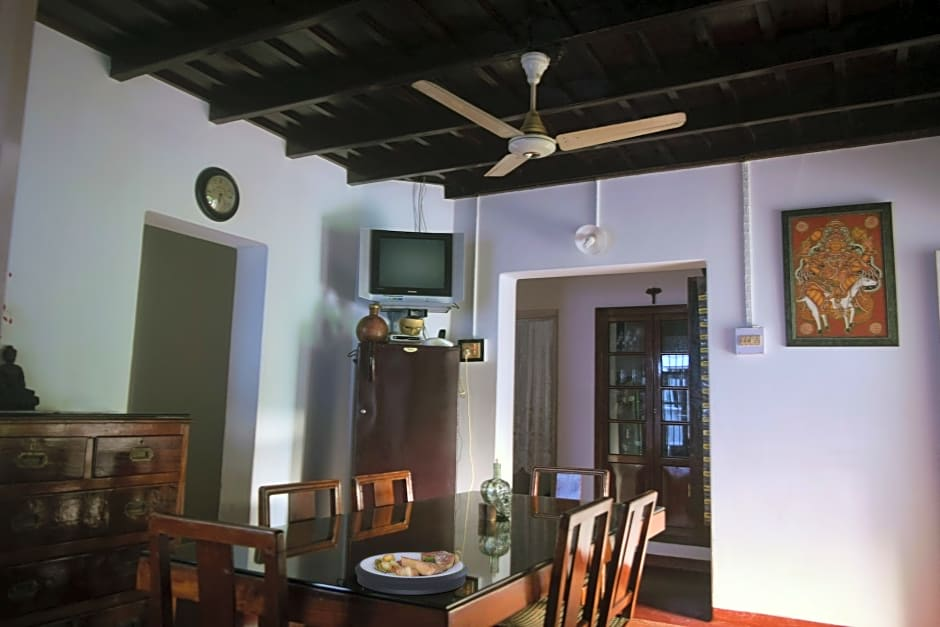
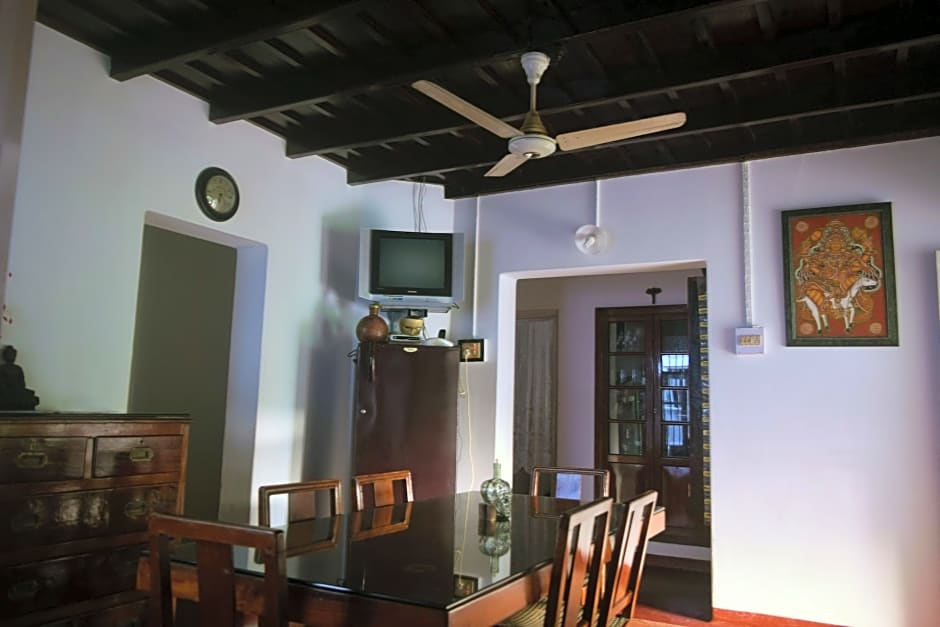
- plate (412, 566)
